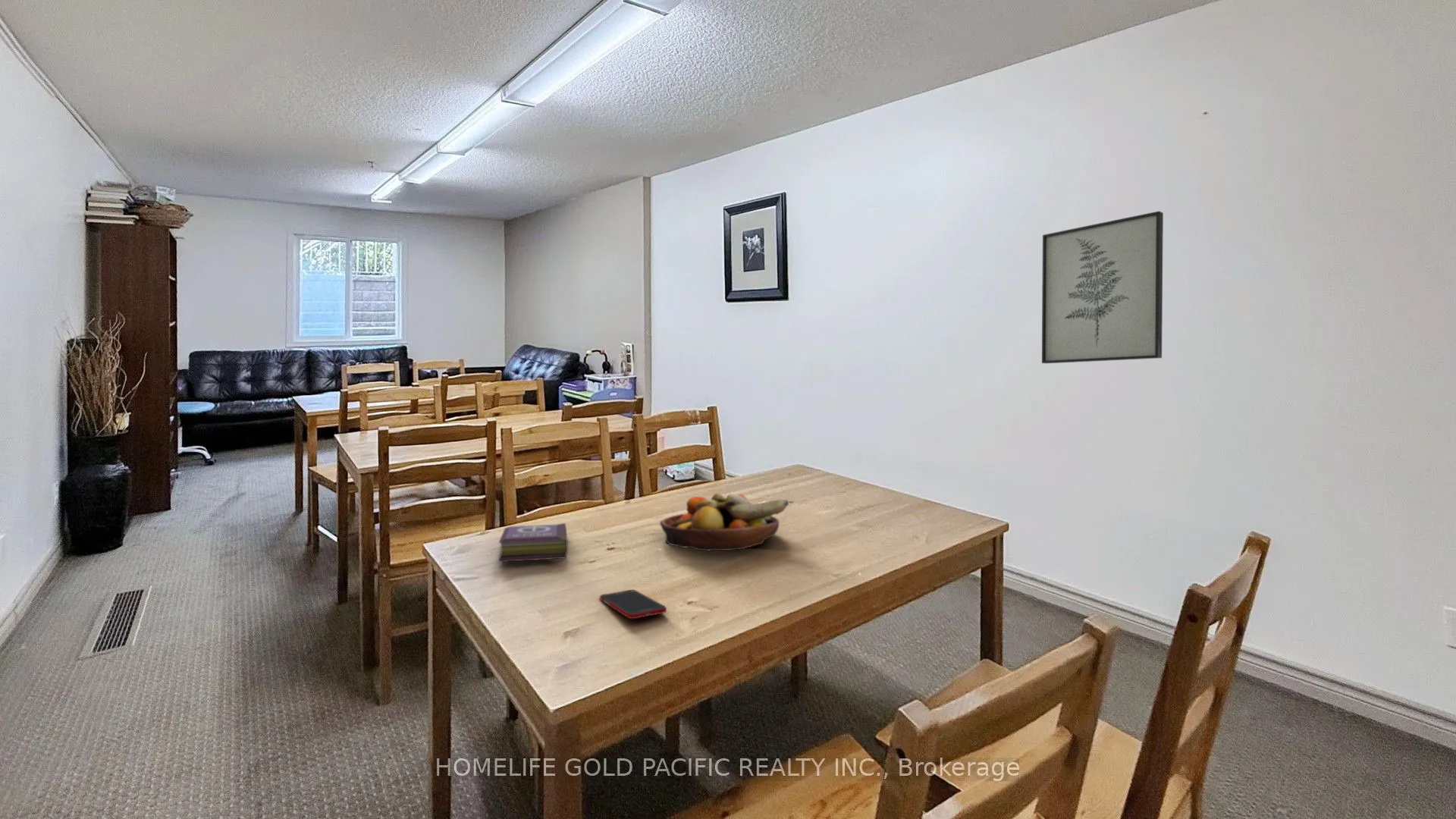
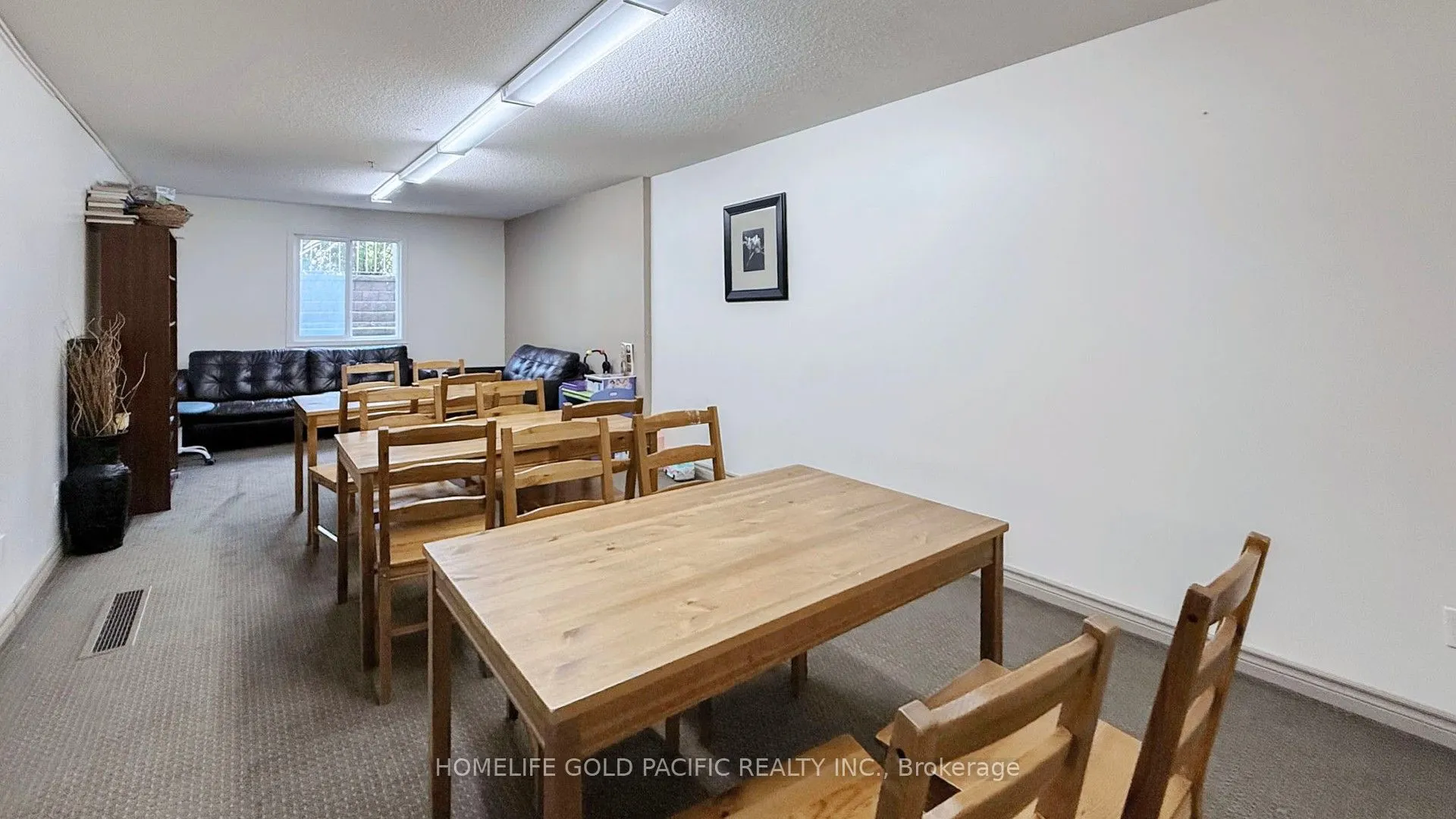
- book (535, 540)
- wall art (1098, 293)
- cell phone (632, 604)
- fruit bowl (721, 515)
